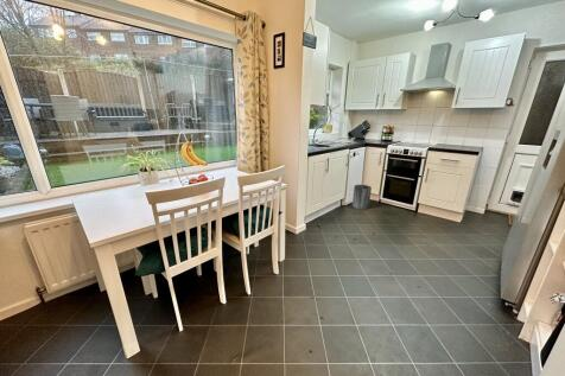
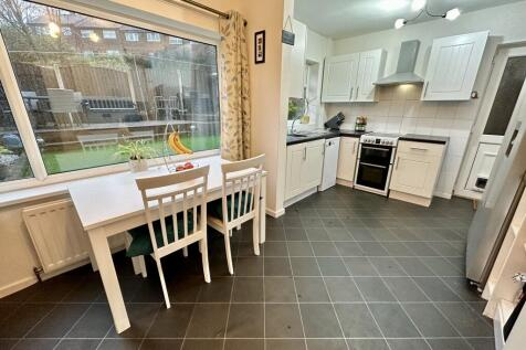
- trash can (361, 196)
